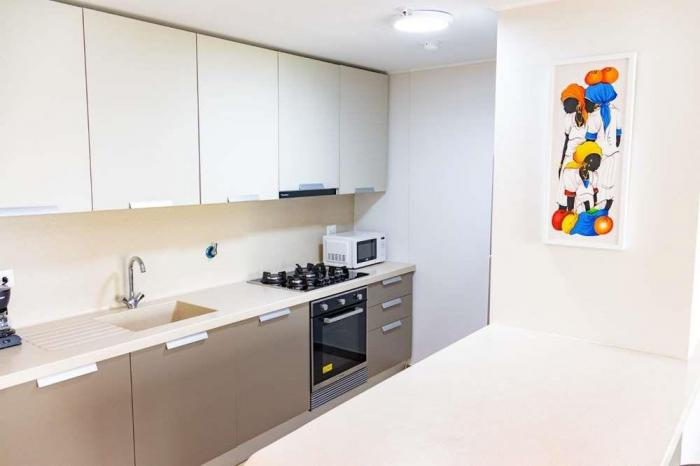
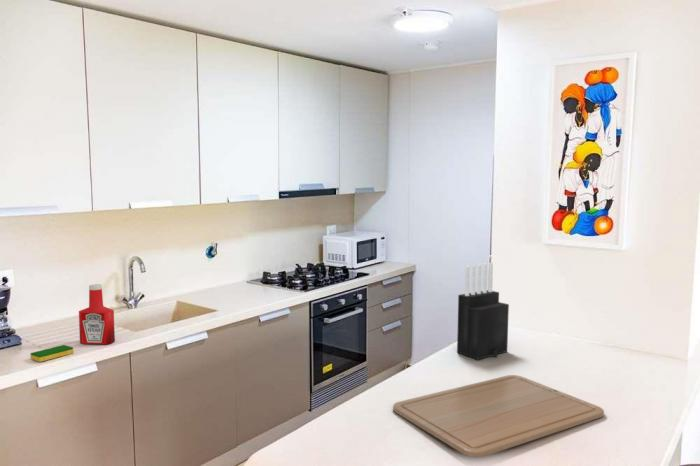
+ dish sponge (52, 353)
+ chopping board (497, 409)
+ knife block (485, 309)
+ soap bottle (96, 313)
